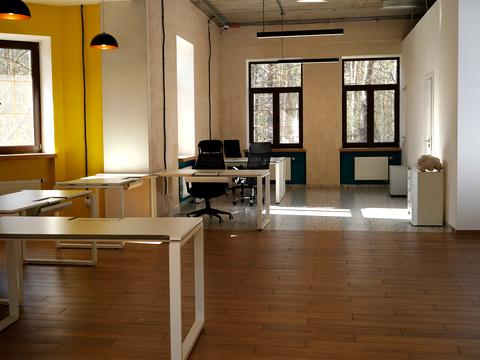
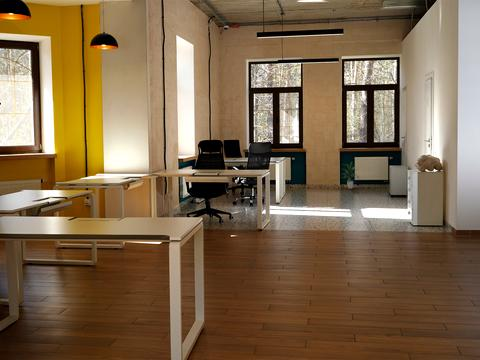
+ indoor plant (349, 175)
